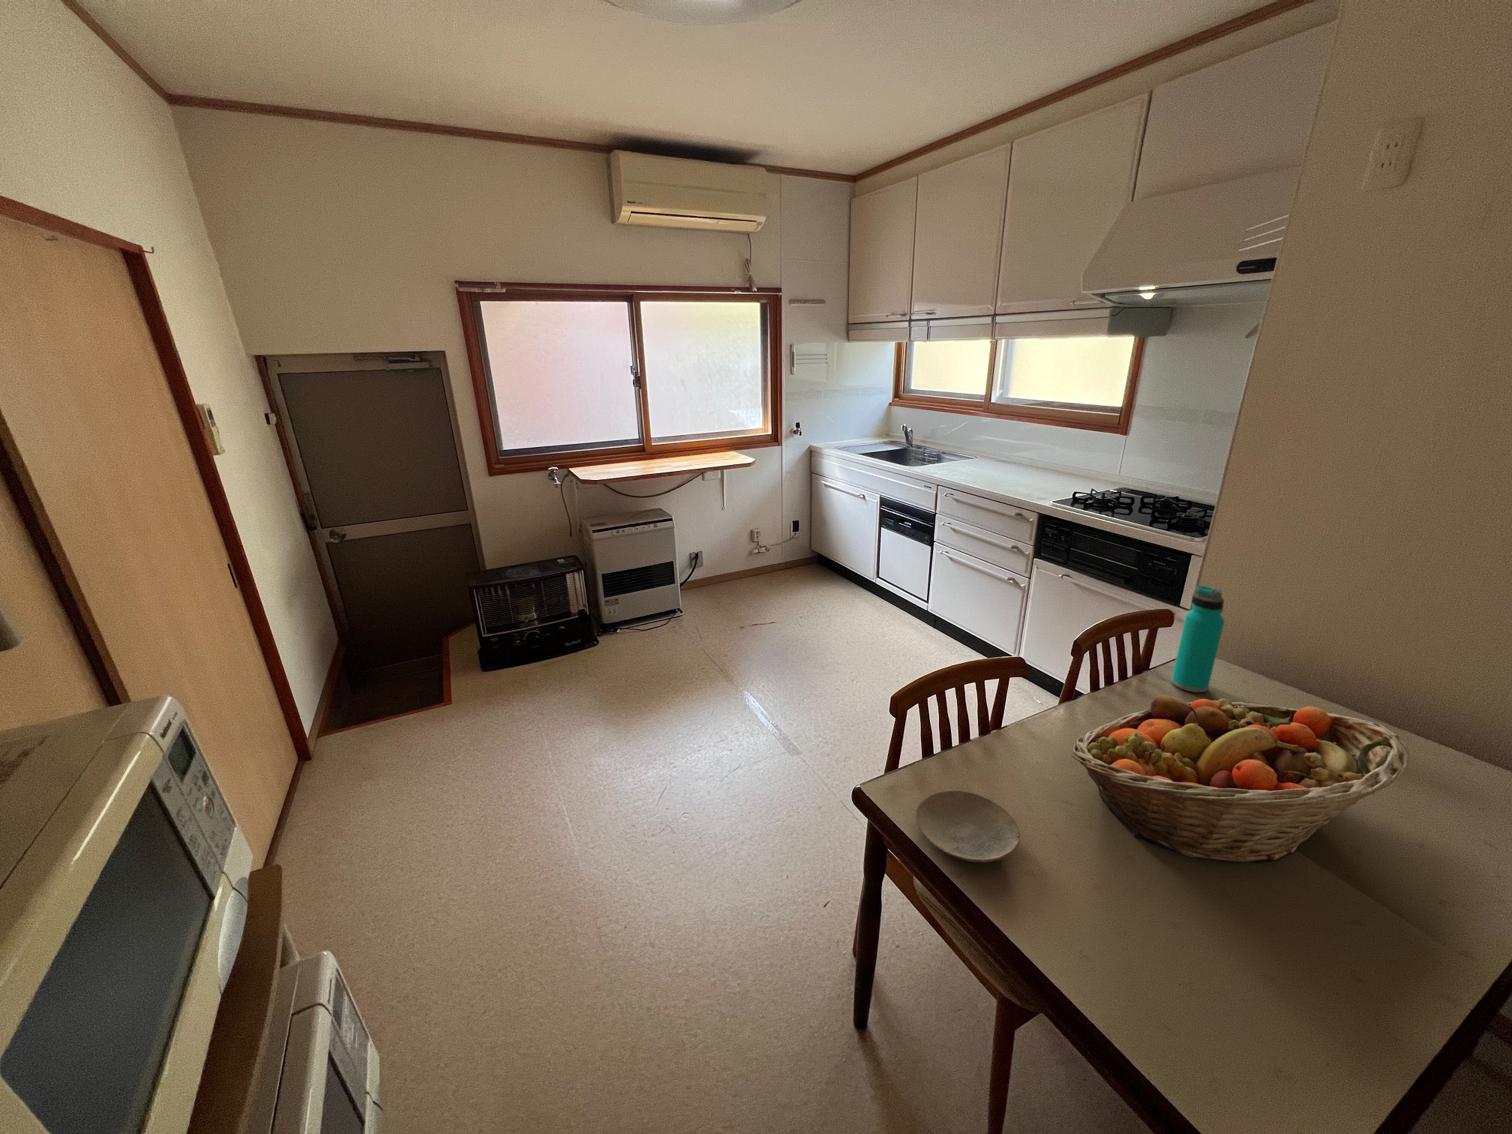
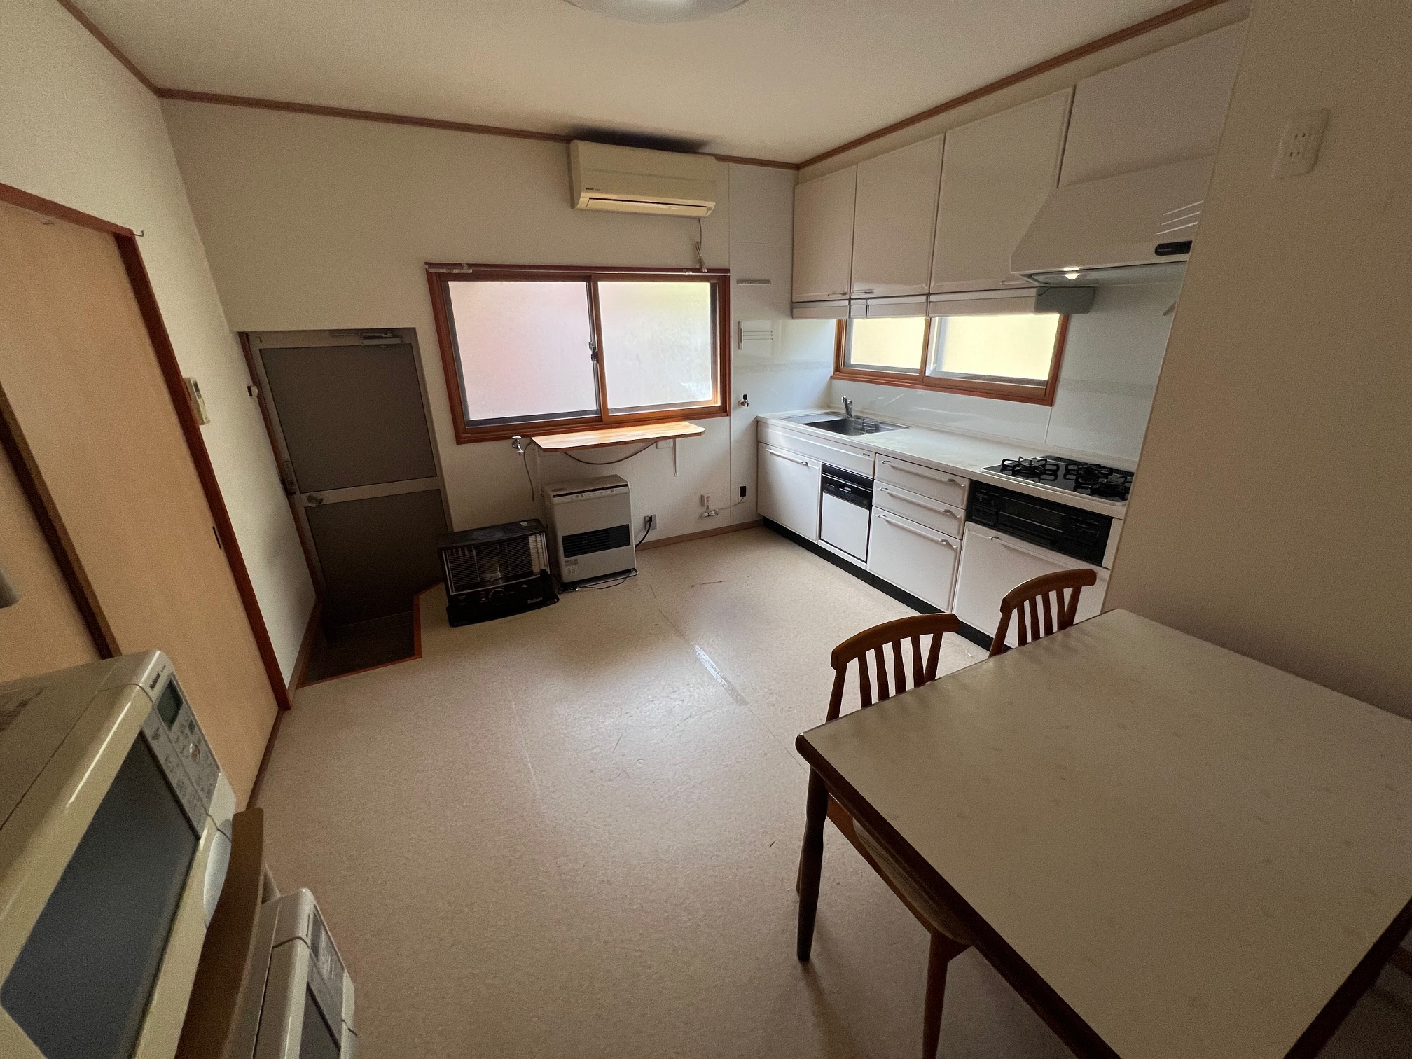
- plate (966, 829)
- fruit basket (1222, 762)
- water bottle (1200, 637)
